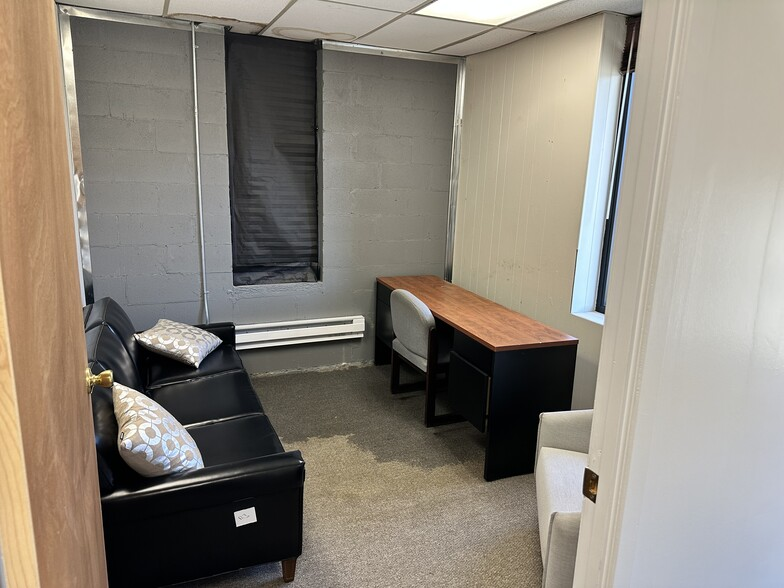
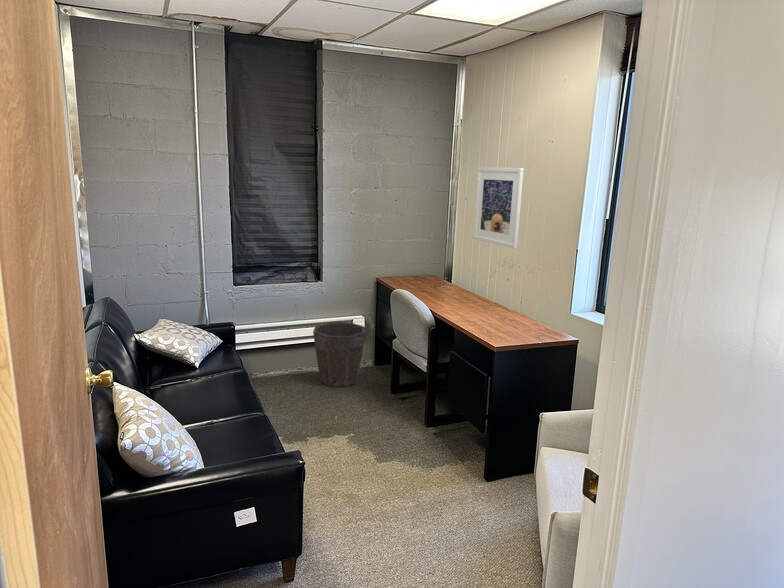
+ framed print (496, 206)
+ waste bin (339, 354)
